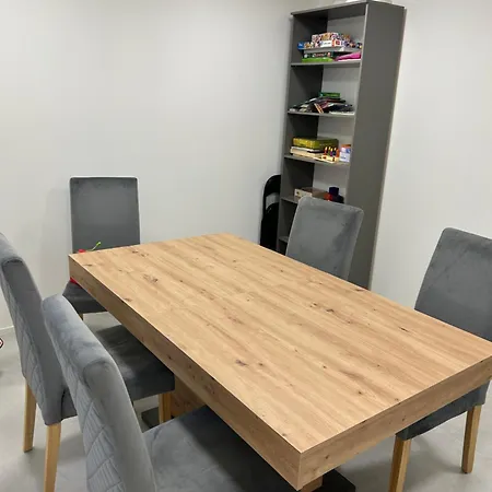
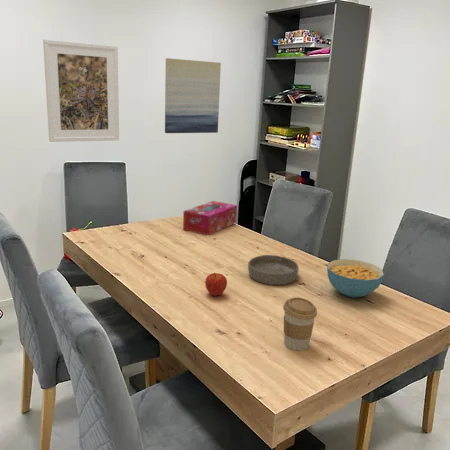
+ bowl (273, 269)
+ tissue box (210, 217)
+ fruit (216, 283)
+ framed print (83, 93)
+ wall art (193, 97)
+ coffee cup (298, 323)
+ cereal bowl (353, 281)
